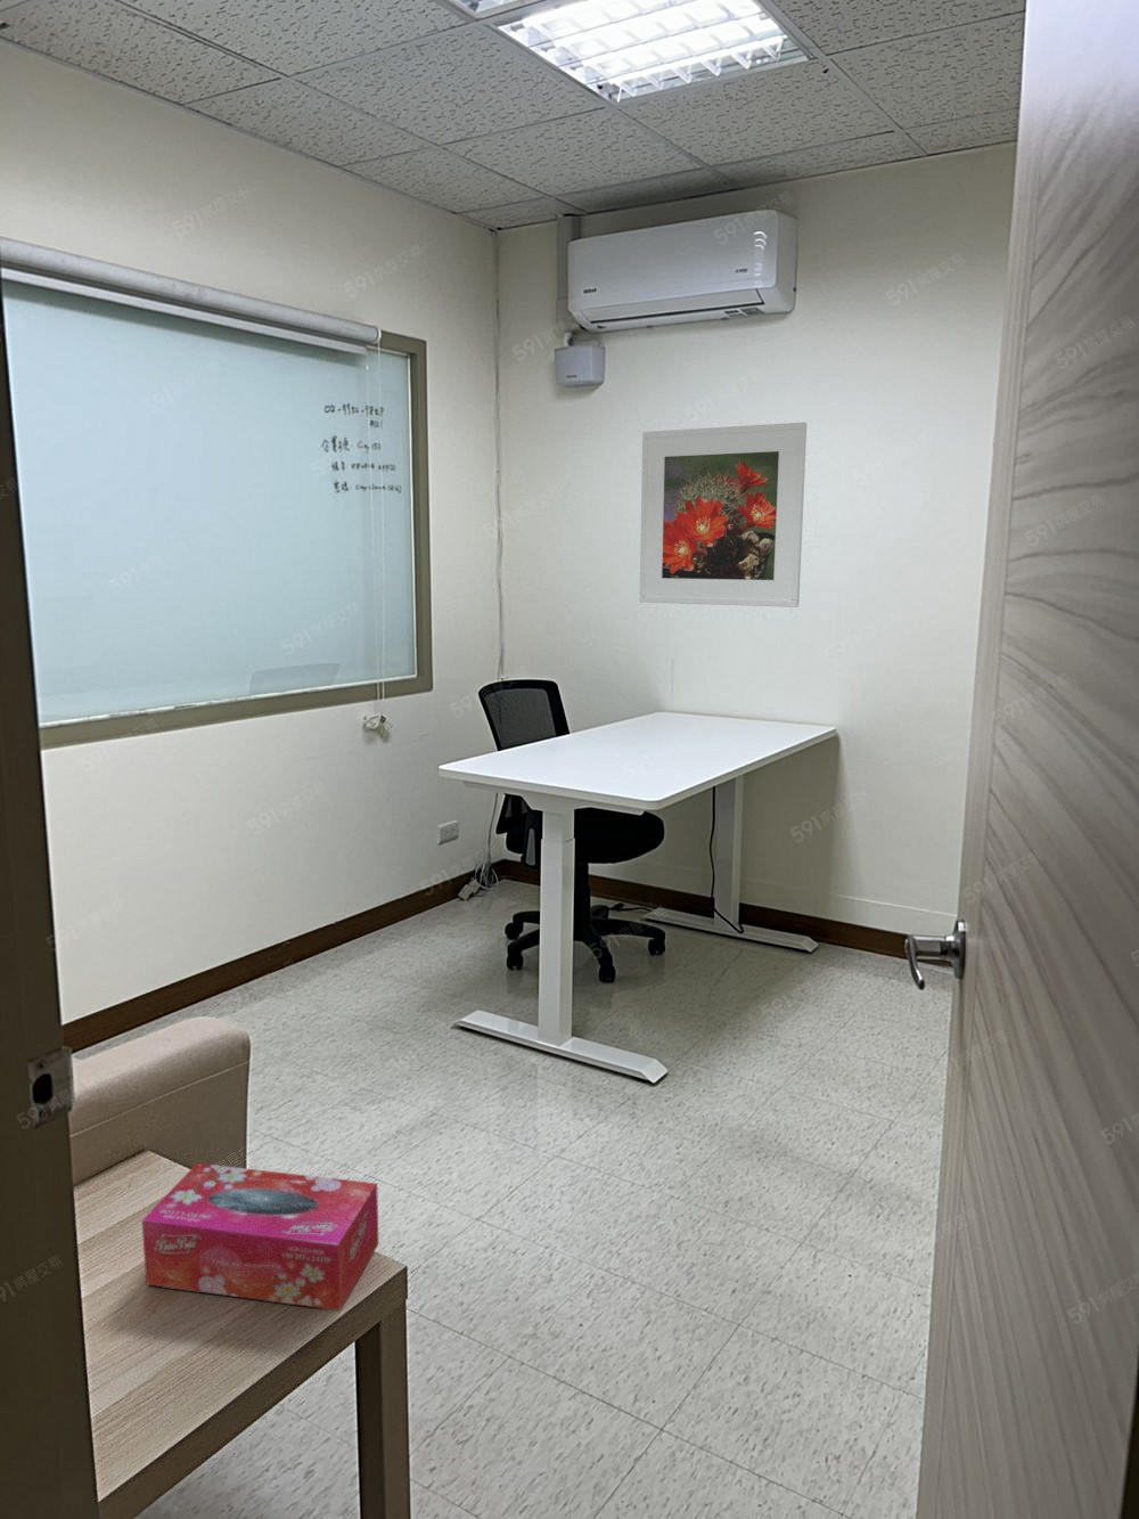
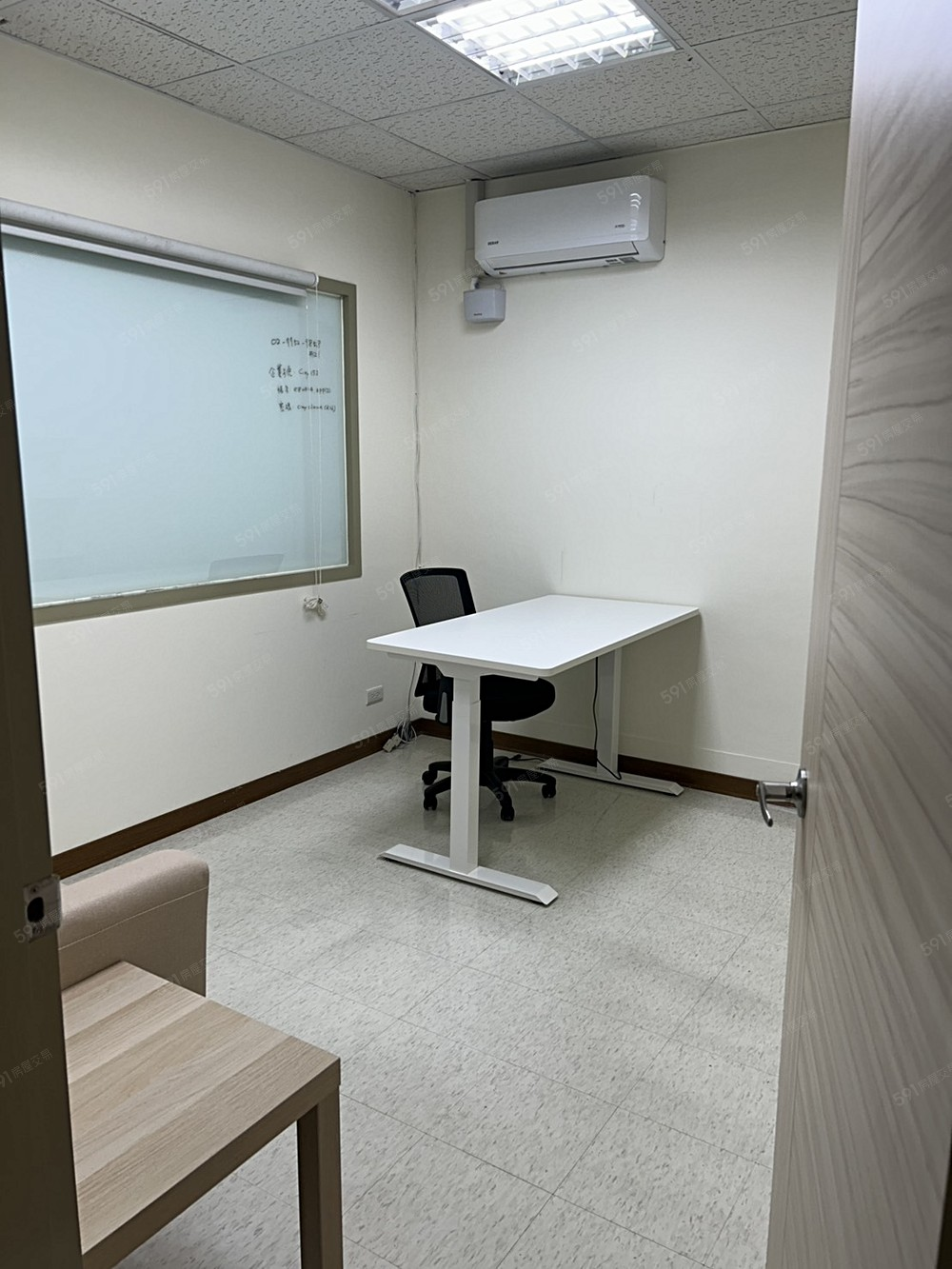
- tissue box (264, 1232)
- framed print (719, 516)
